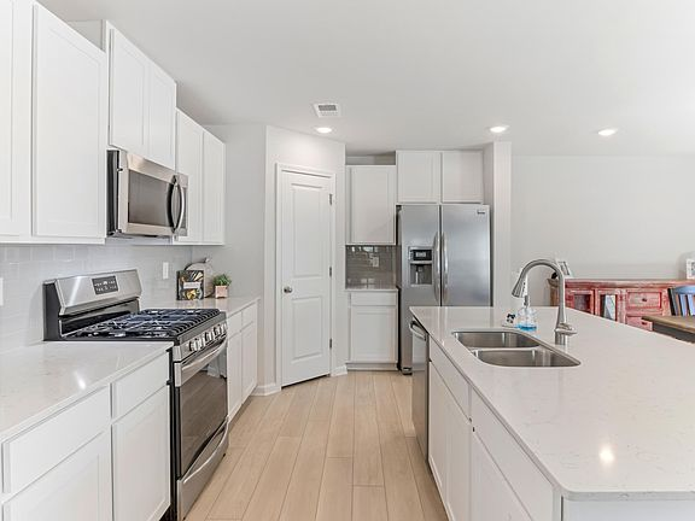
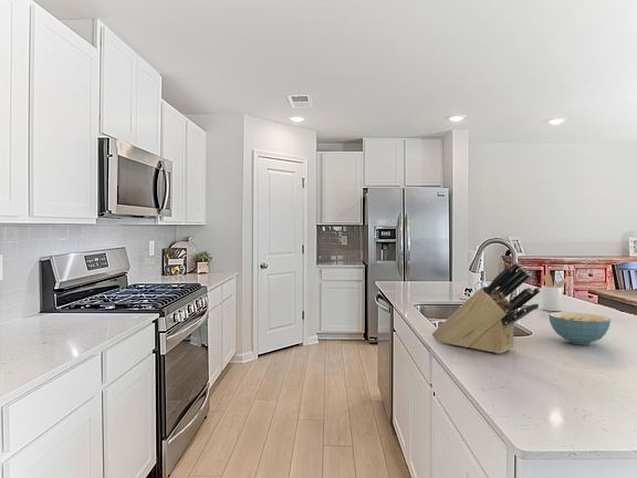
+ cereal bowl (578, 329)
+ knife block (483, 303)
+ utensil holder (556, 292)
